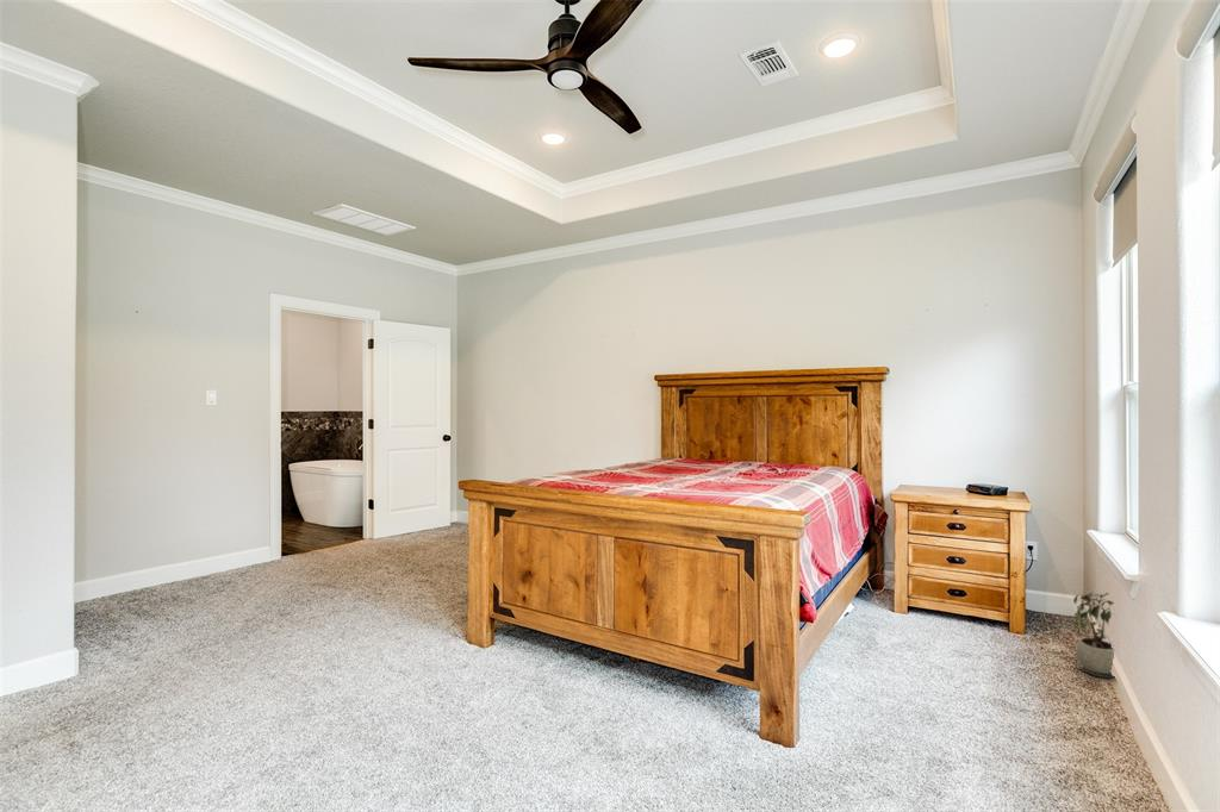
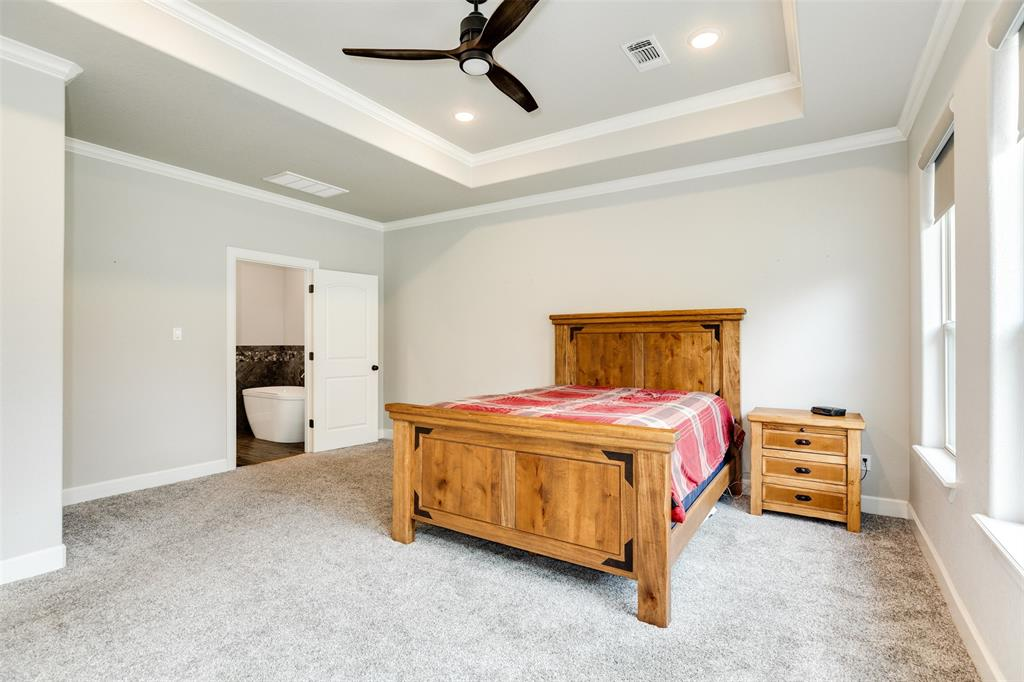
- potted plant (1089, 631)
